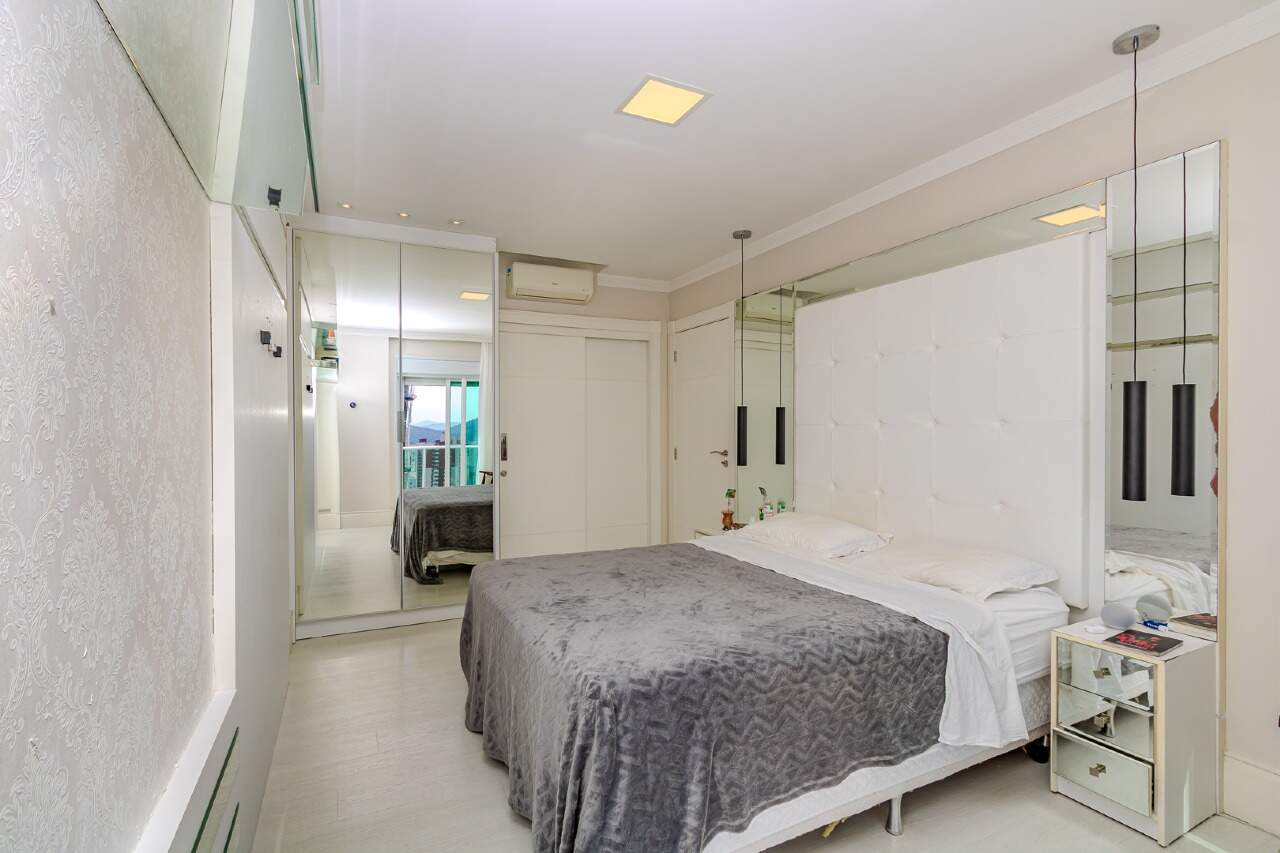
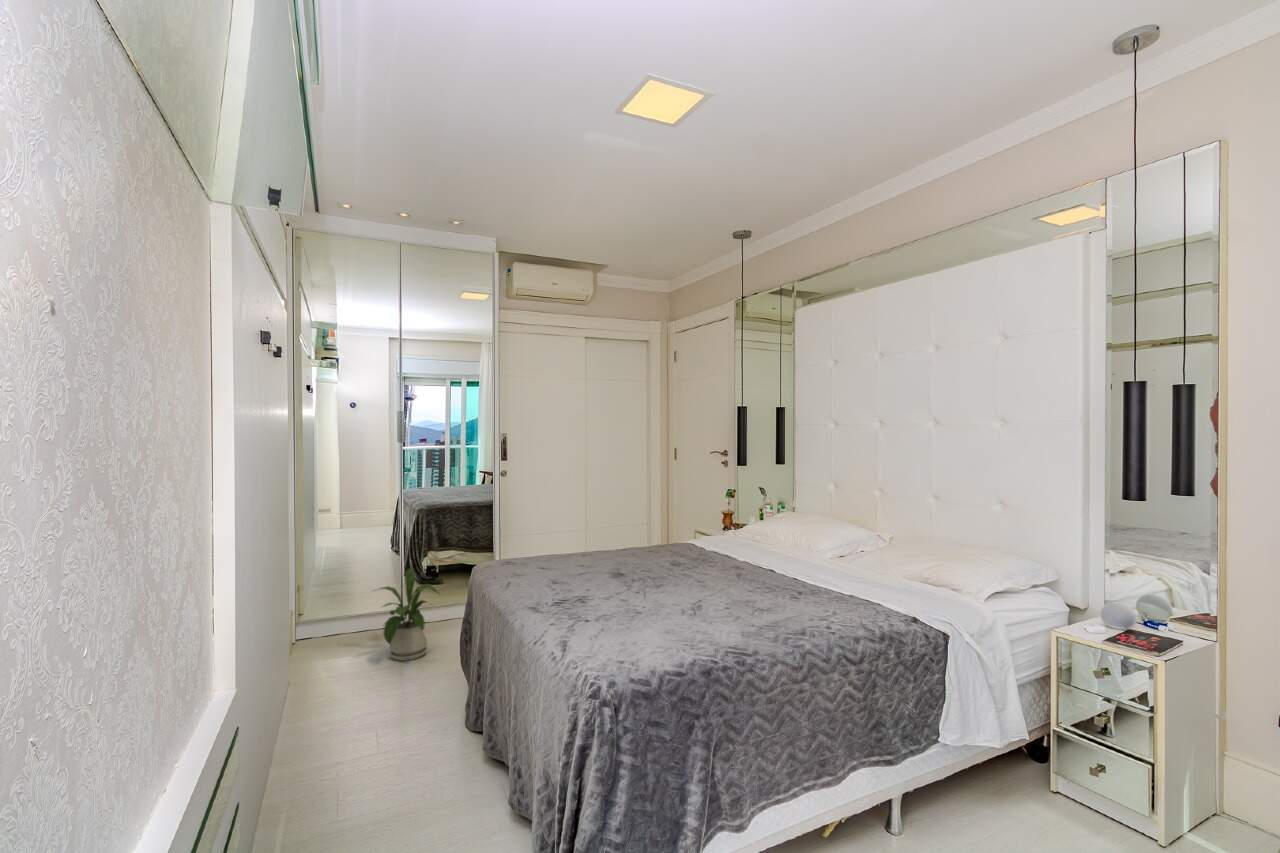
+ house plant (402, 617)
